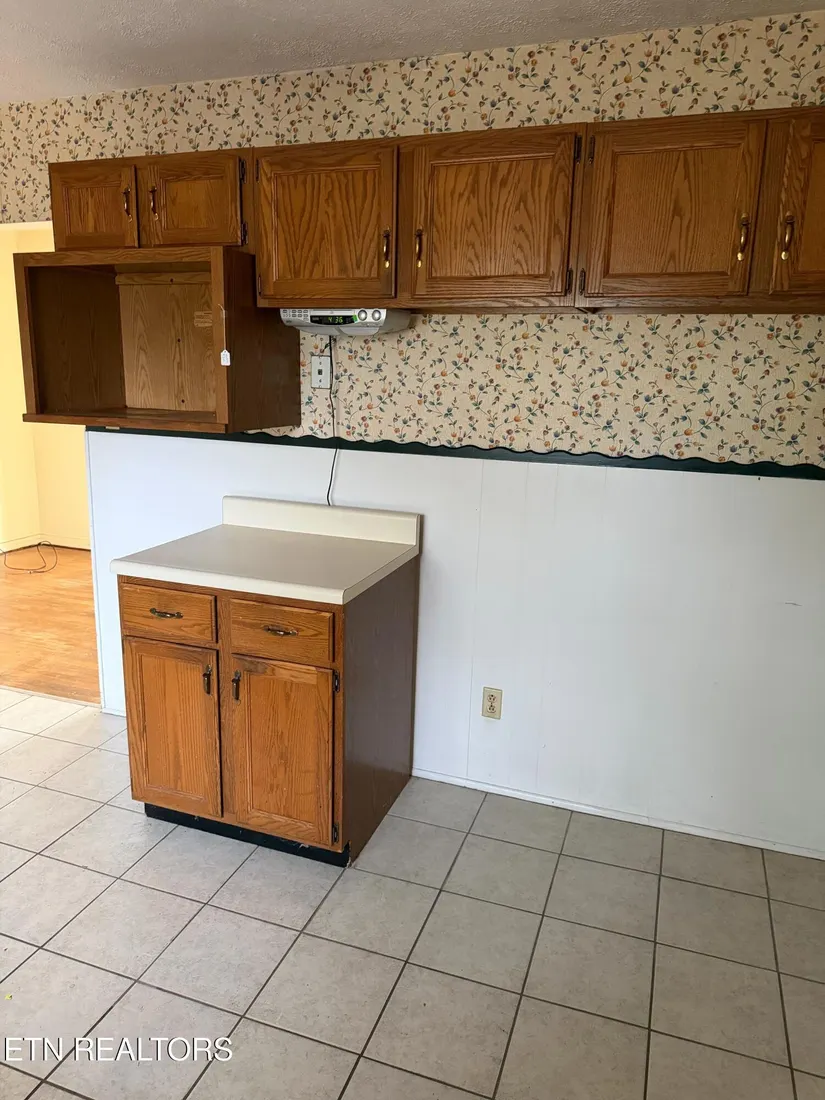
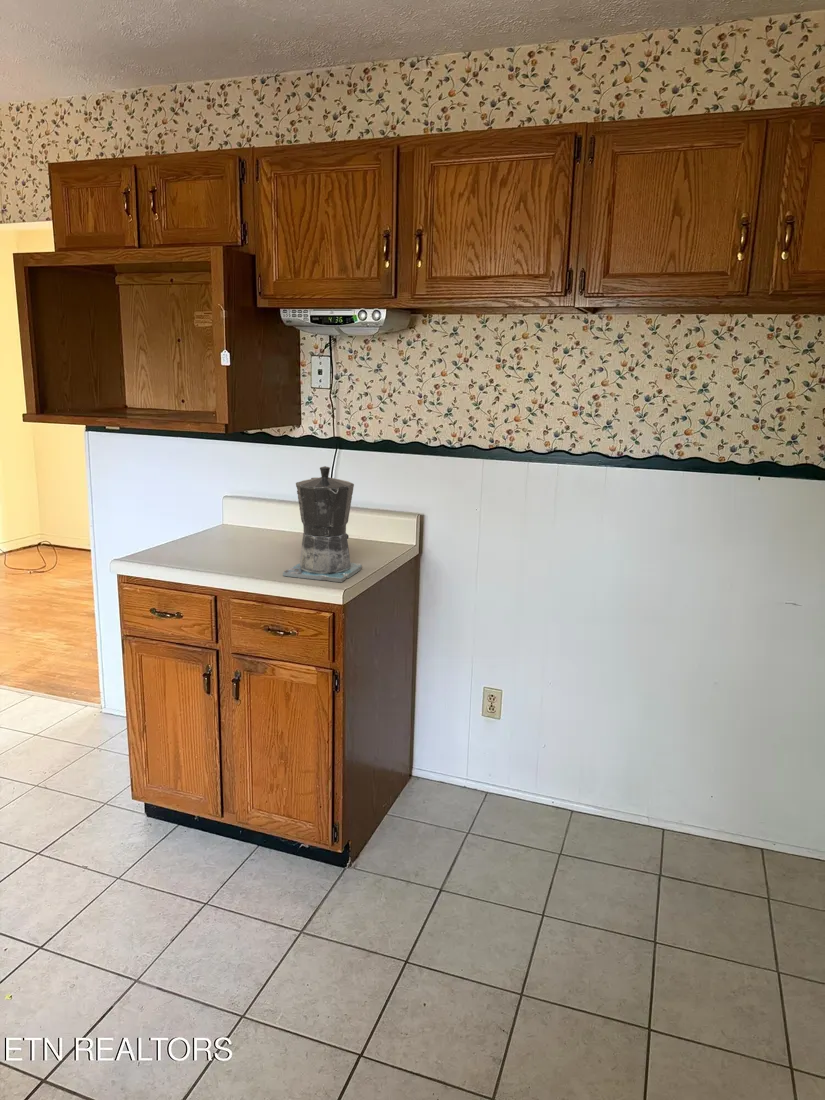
+ coffee maker (324, 519)
